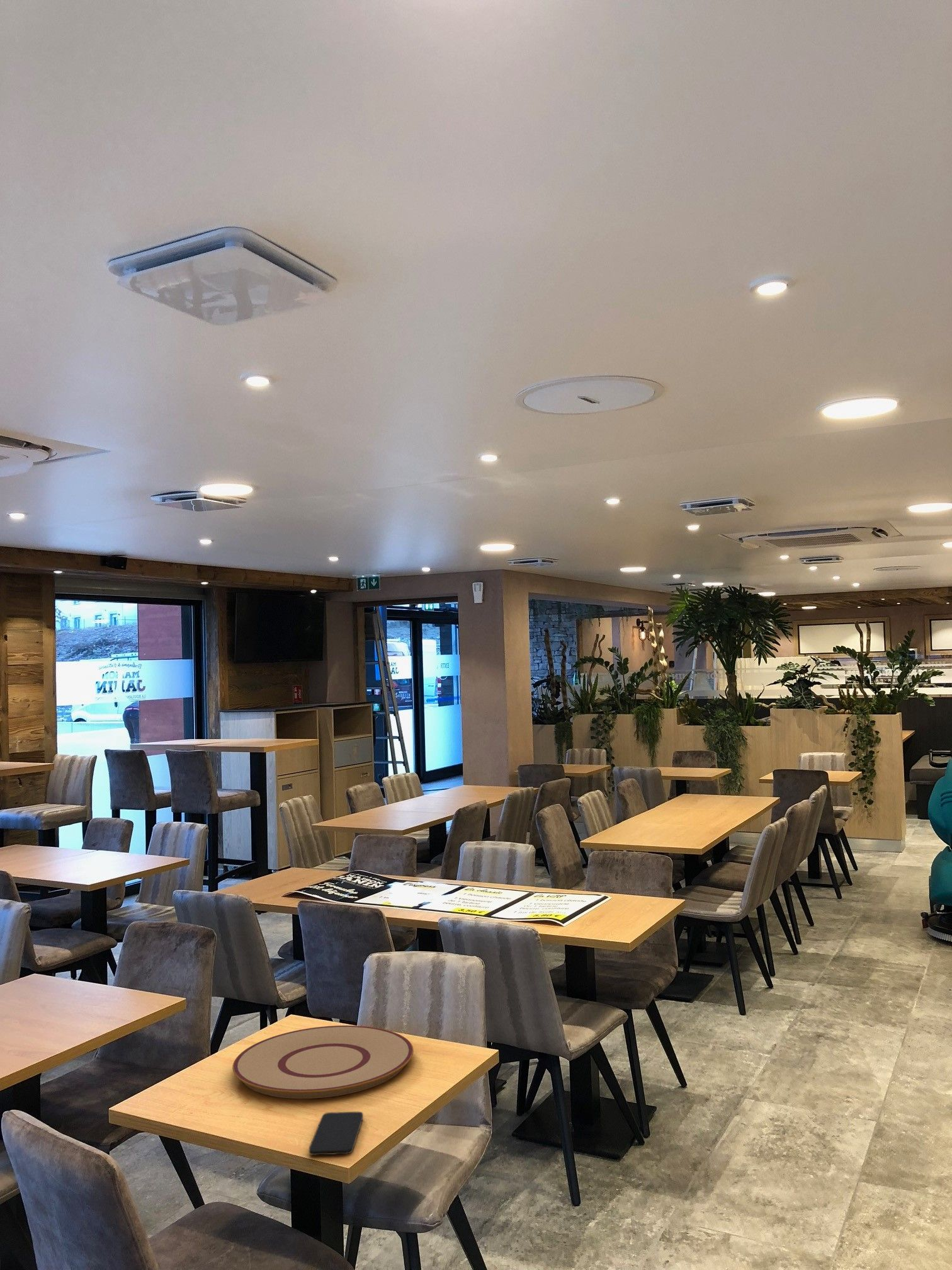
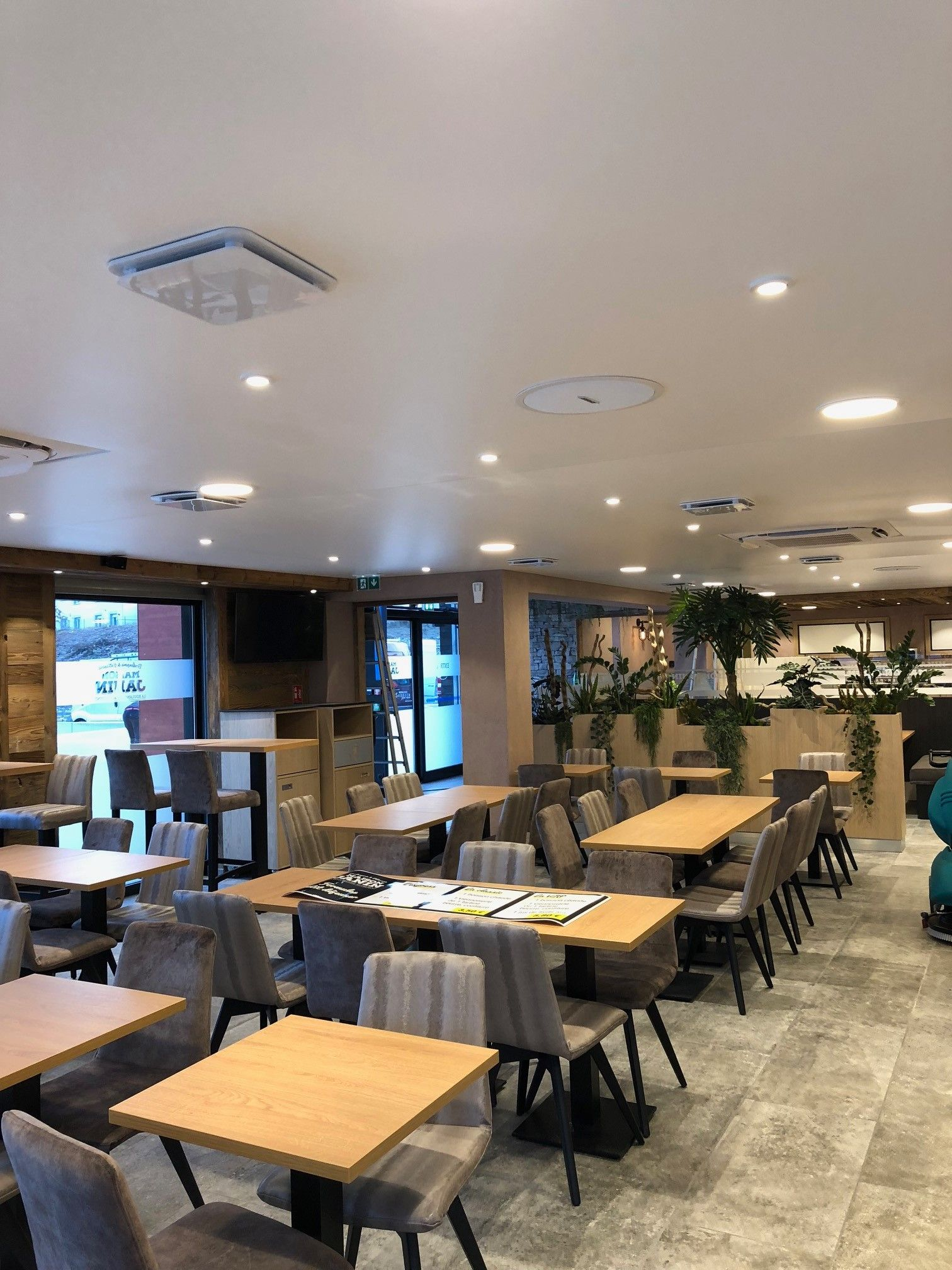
- plate (324, 1060)
- smartphone (337, 1133)
